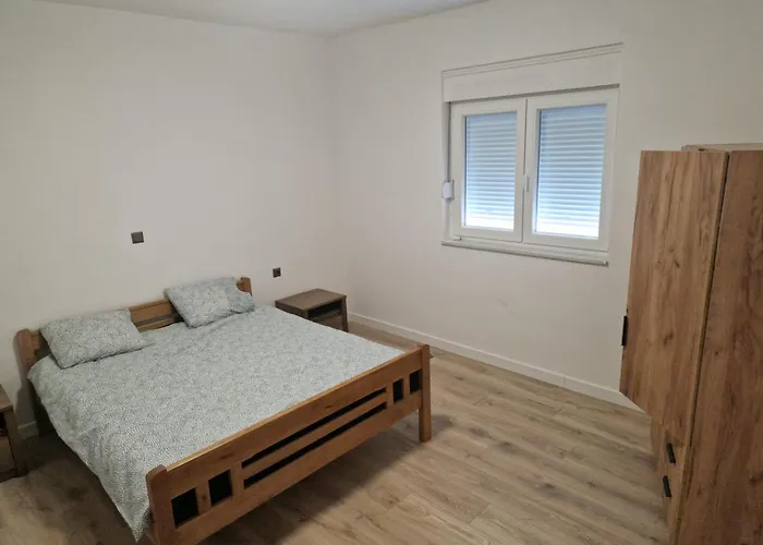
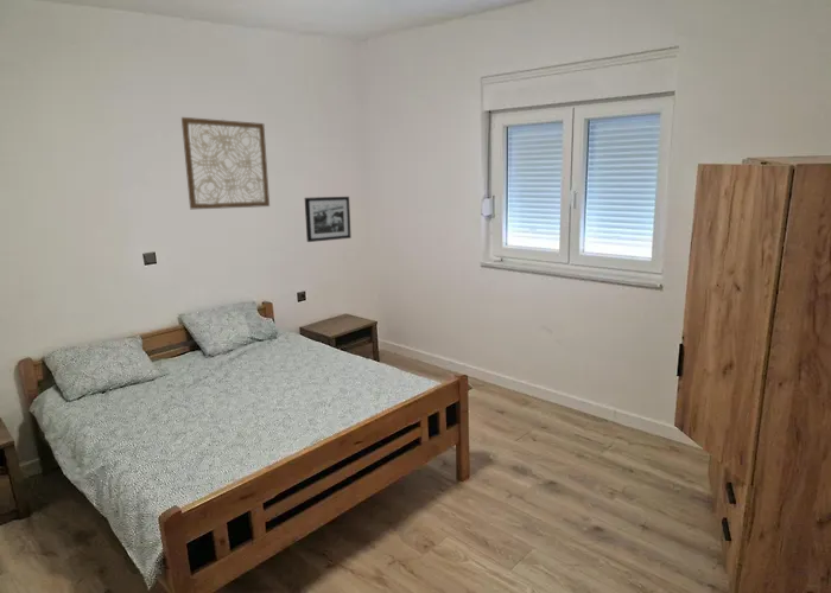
+ wall art (224, 164)
+ picture frame (328, 218)
